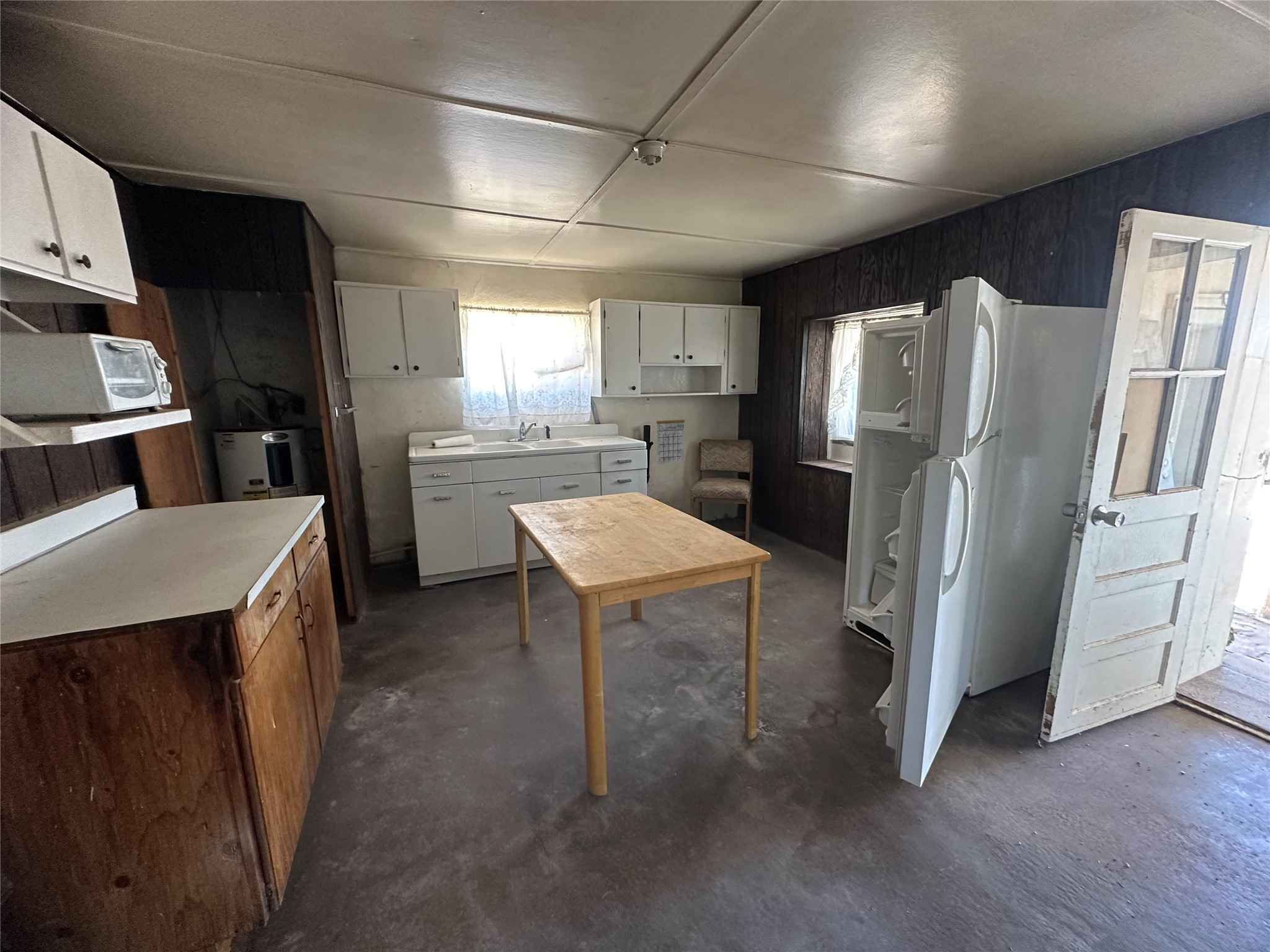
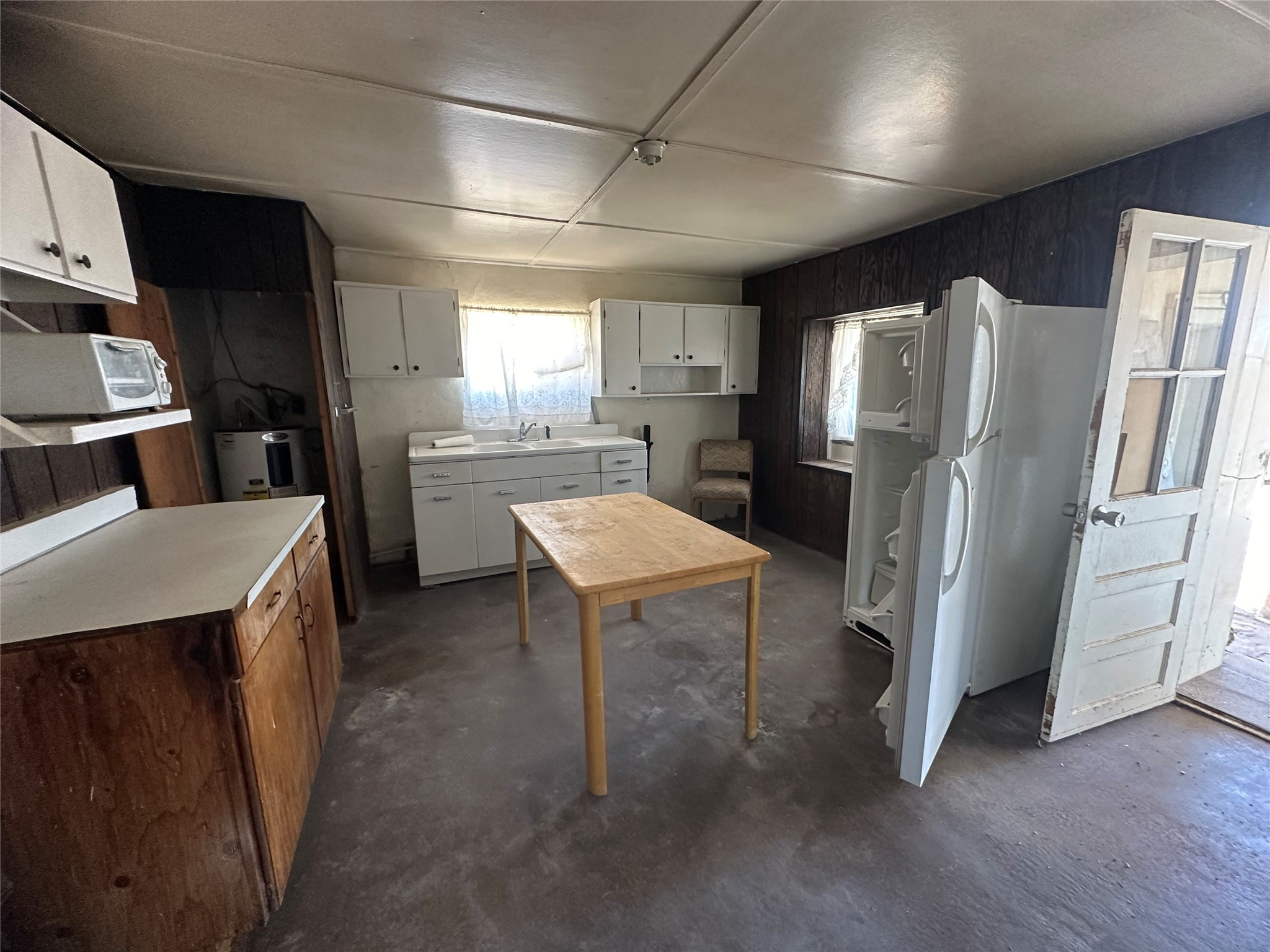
- calendar (670, 436)
